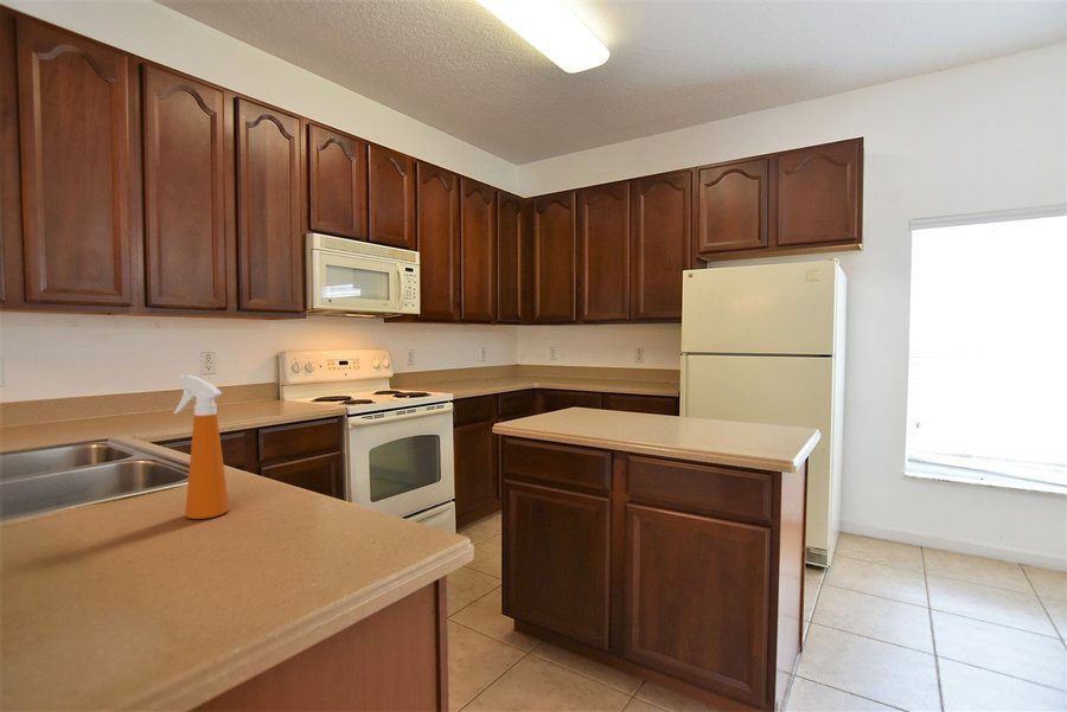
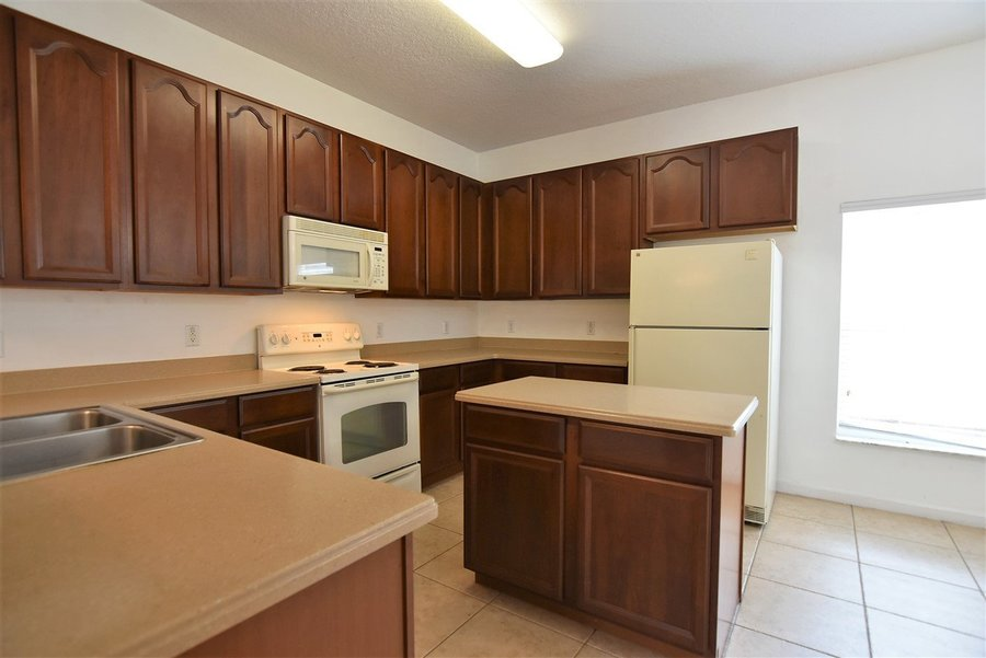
- spray bottle (198, 443)
